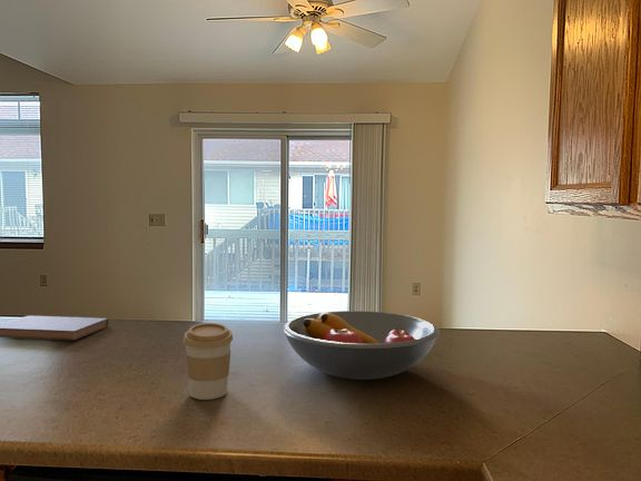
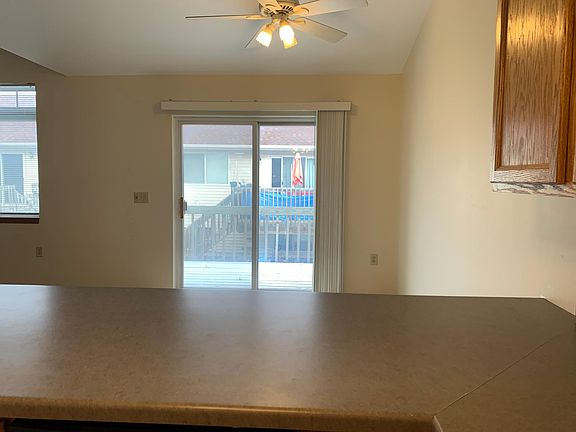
- coffee cup (208, 360)
- book (50, 326)
- fruit bowl (359, 341)
